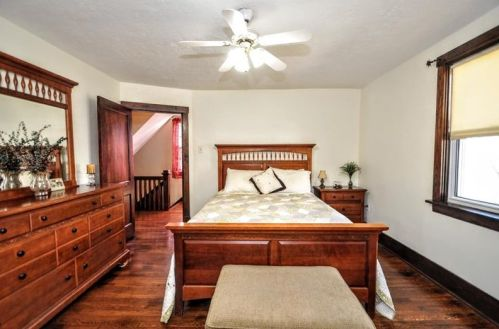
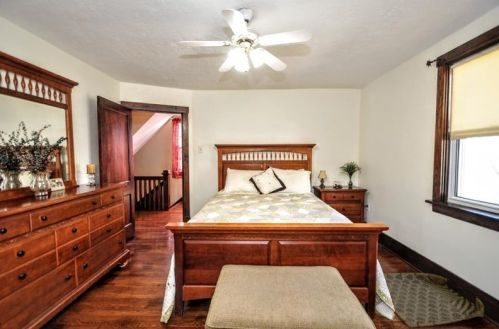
+ woven basket (422, 293)
